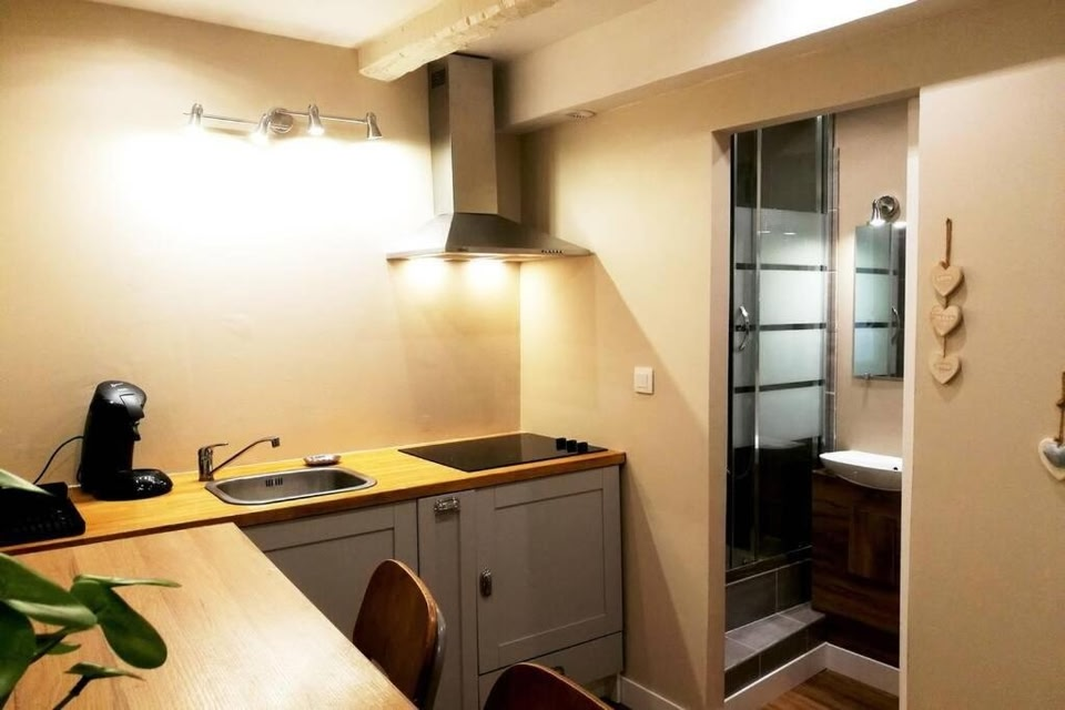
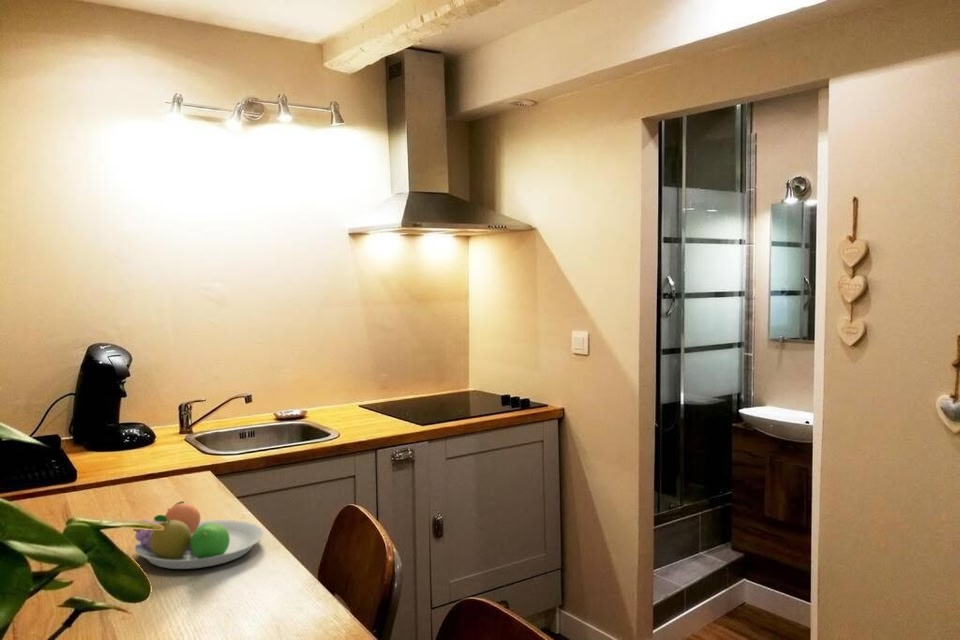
+ fruit bowl (199, 528)
